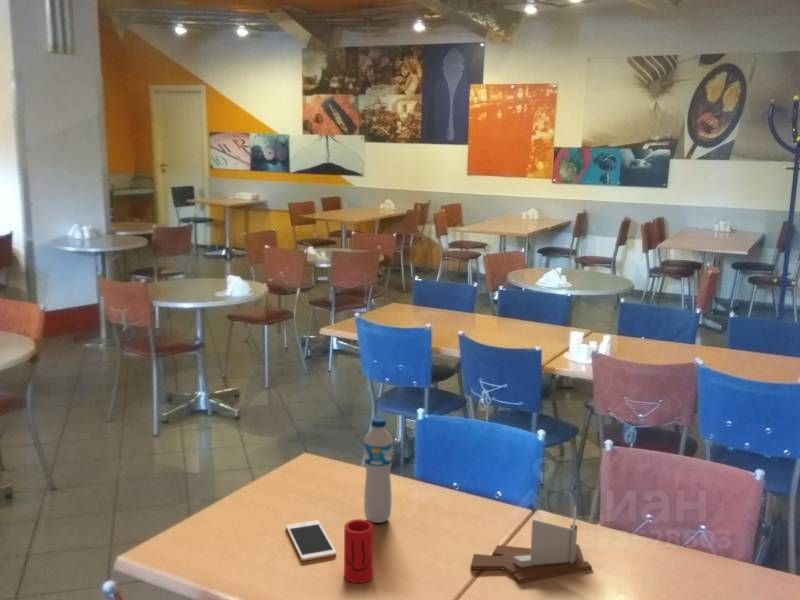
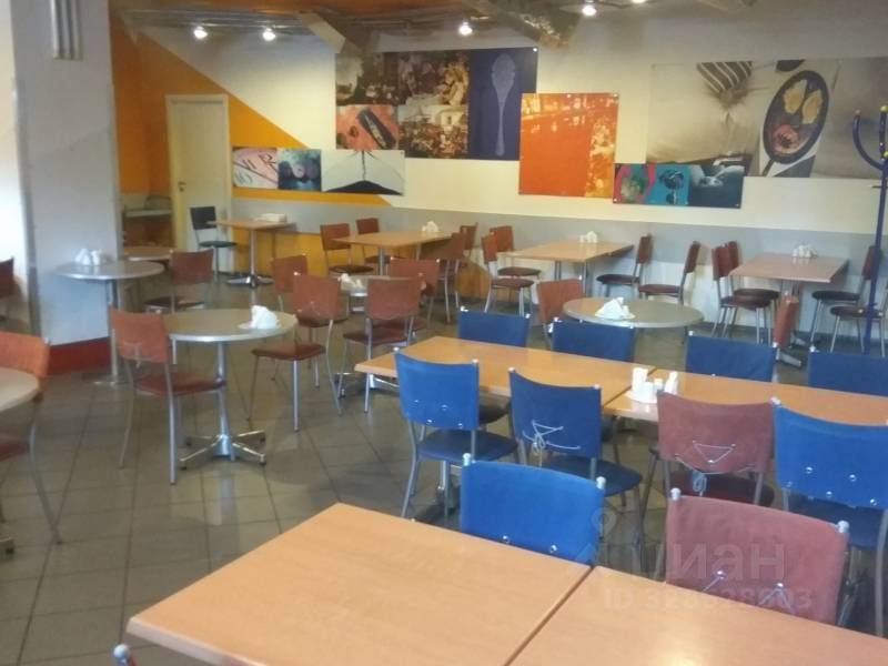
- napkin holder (533, 535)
- water bottle (378, 469)
- cup (358, 550)
- cell phone (310, 539)
